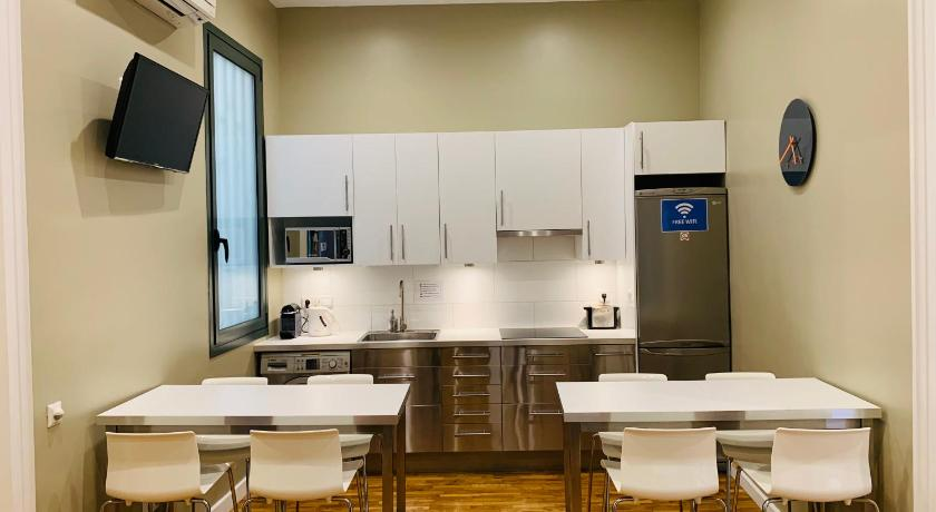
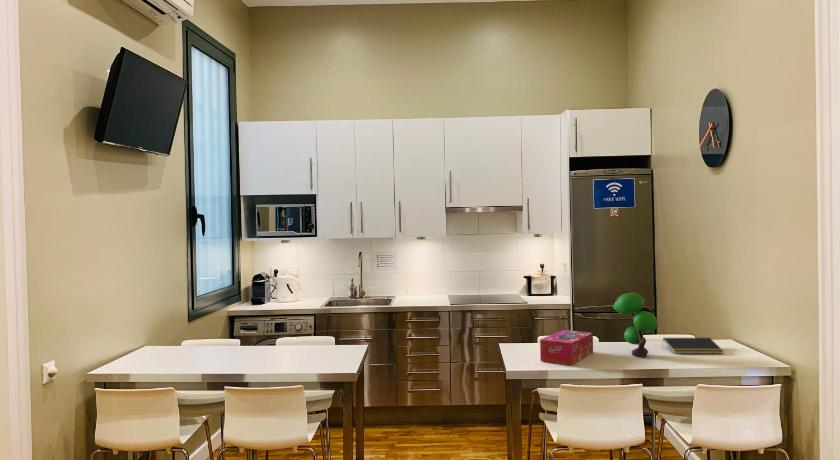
+ plant (633, 321)
+ tissue box (567, 346)
+ notepad (692, 345)
